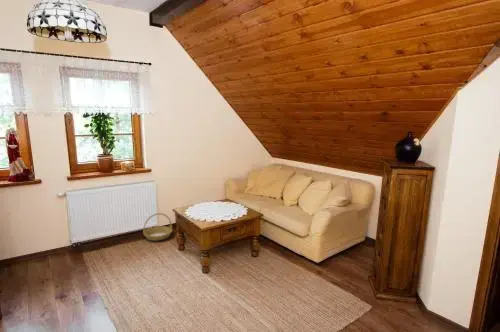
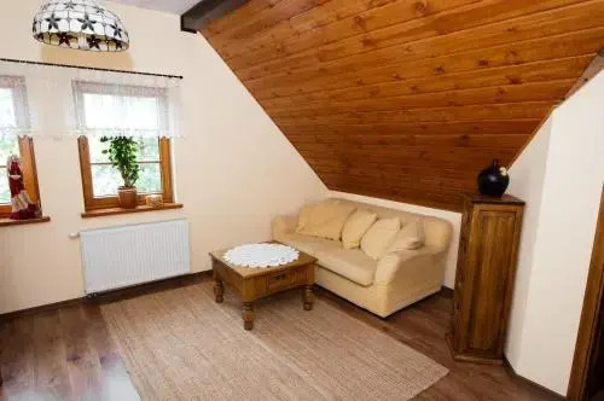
- basket (158, 226)
